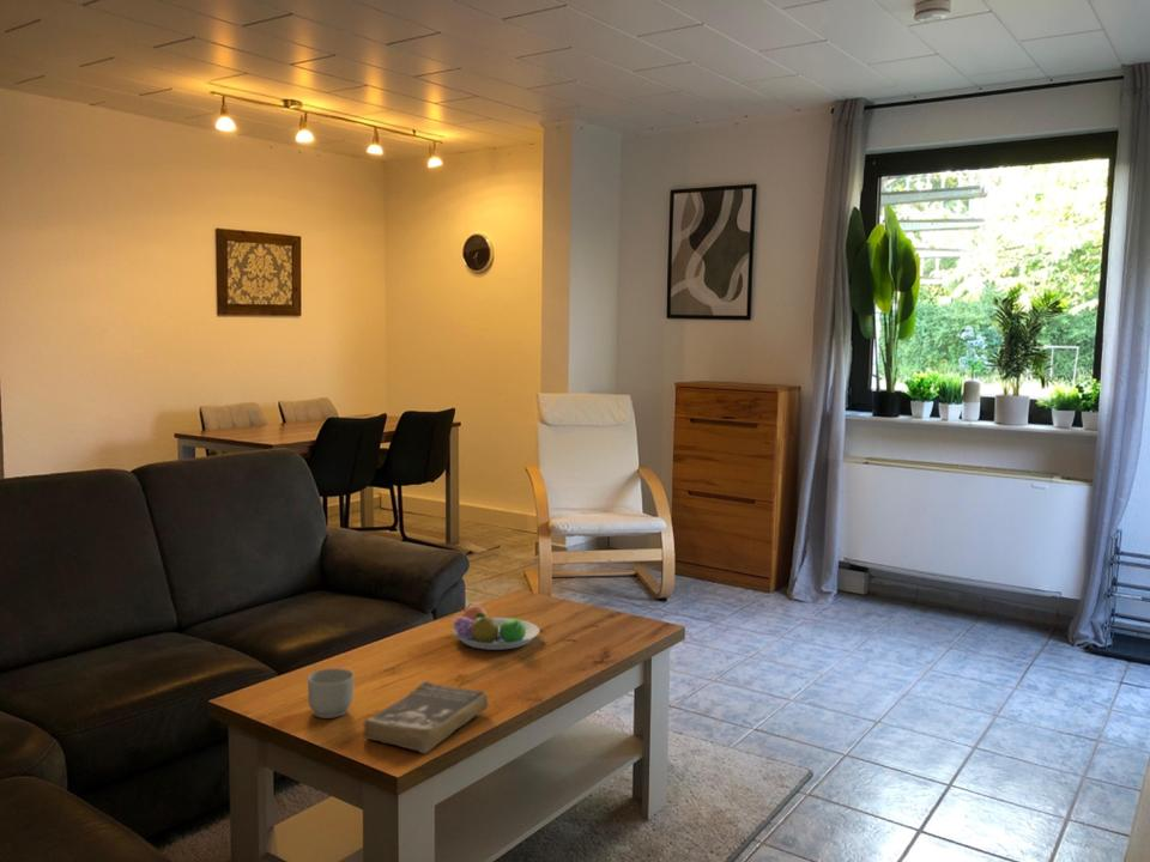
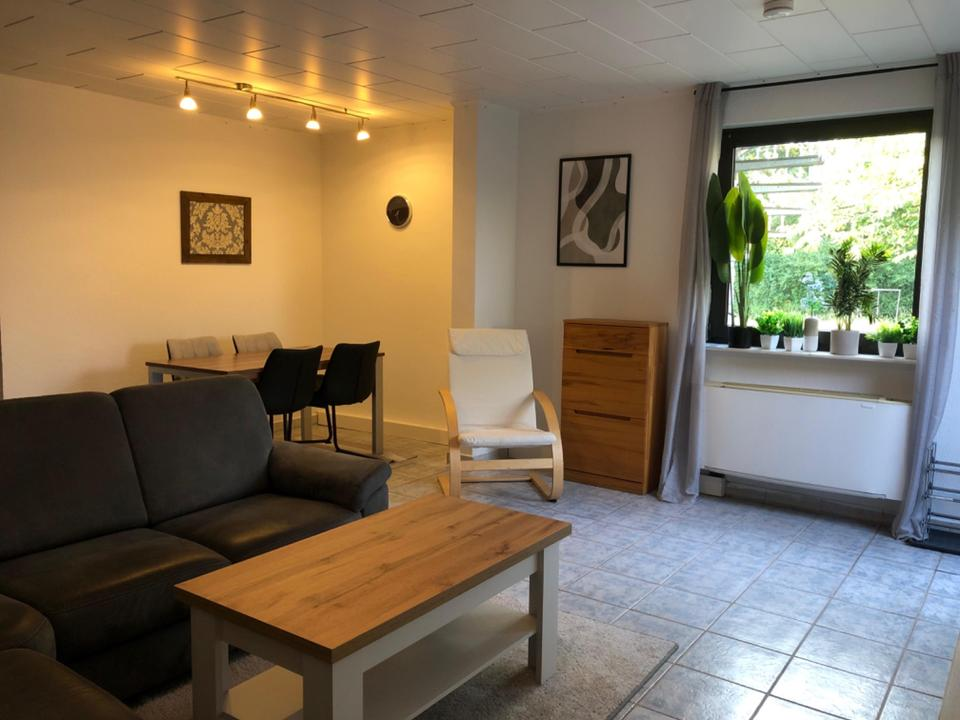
- fruit bowl (496, 623)
- mug (334, 691)
- book (426, 715)
